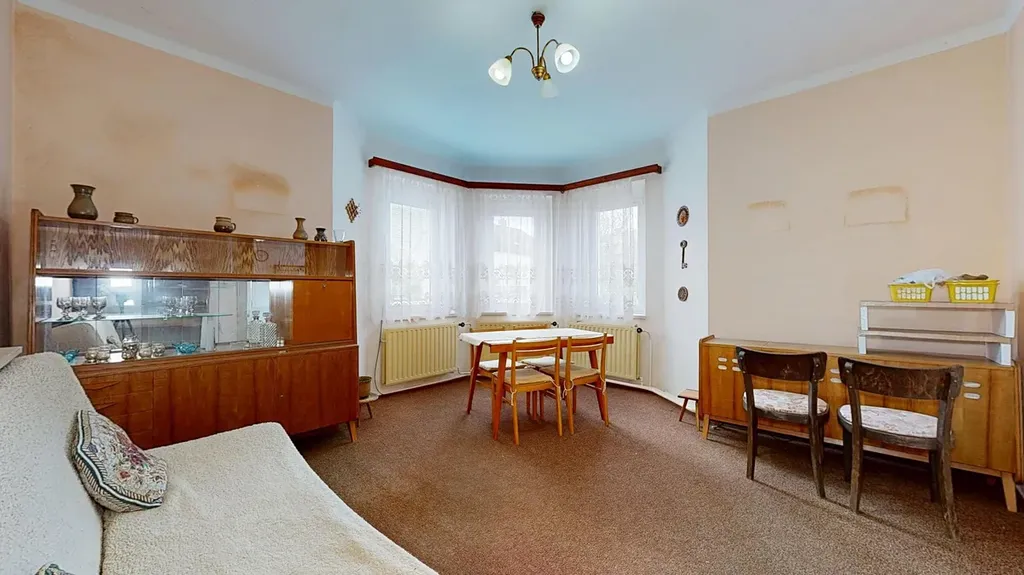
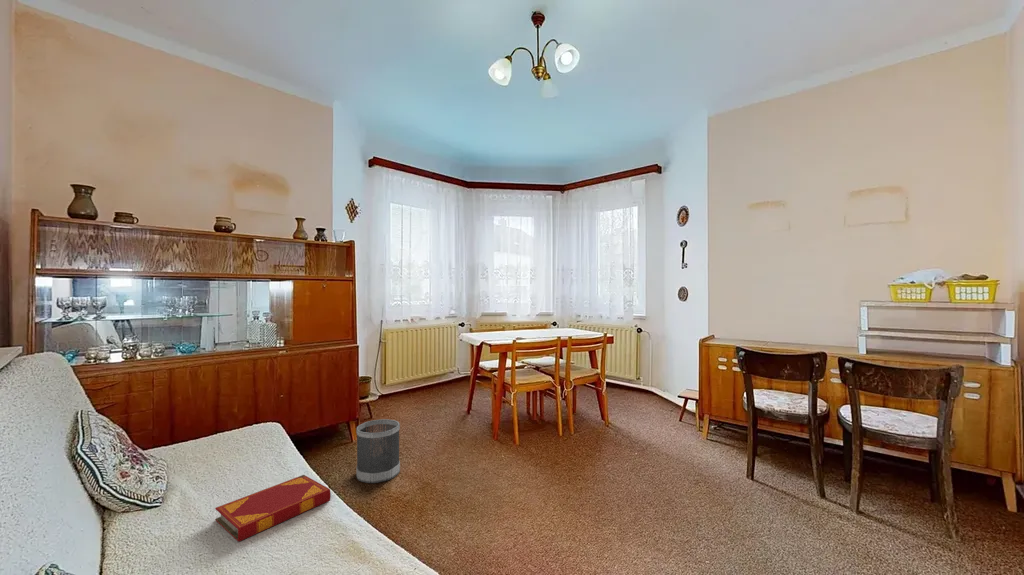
+ hardback book (275, 504)
+ wastebasket (378, 449)
